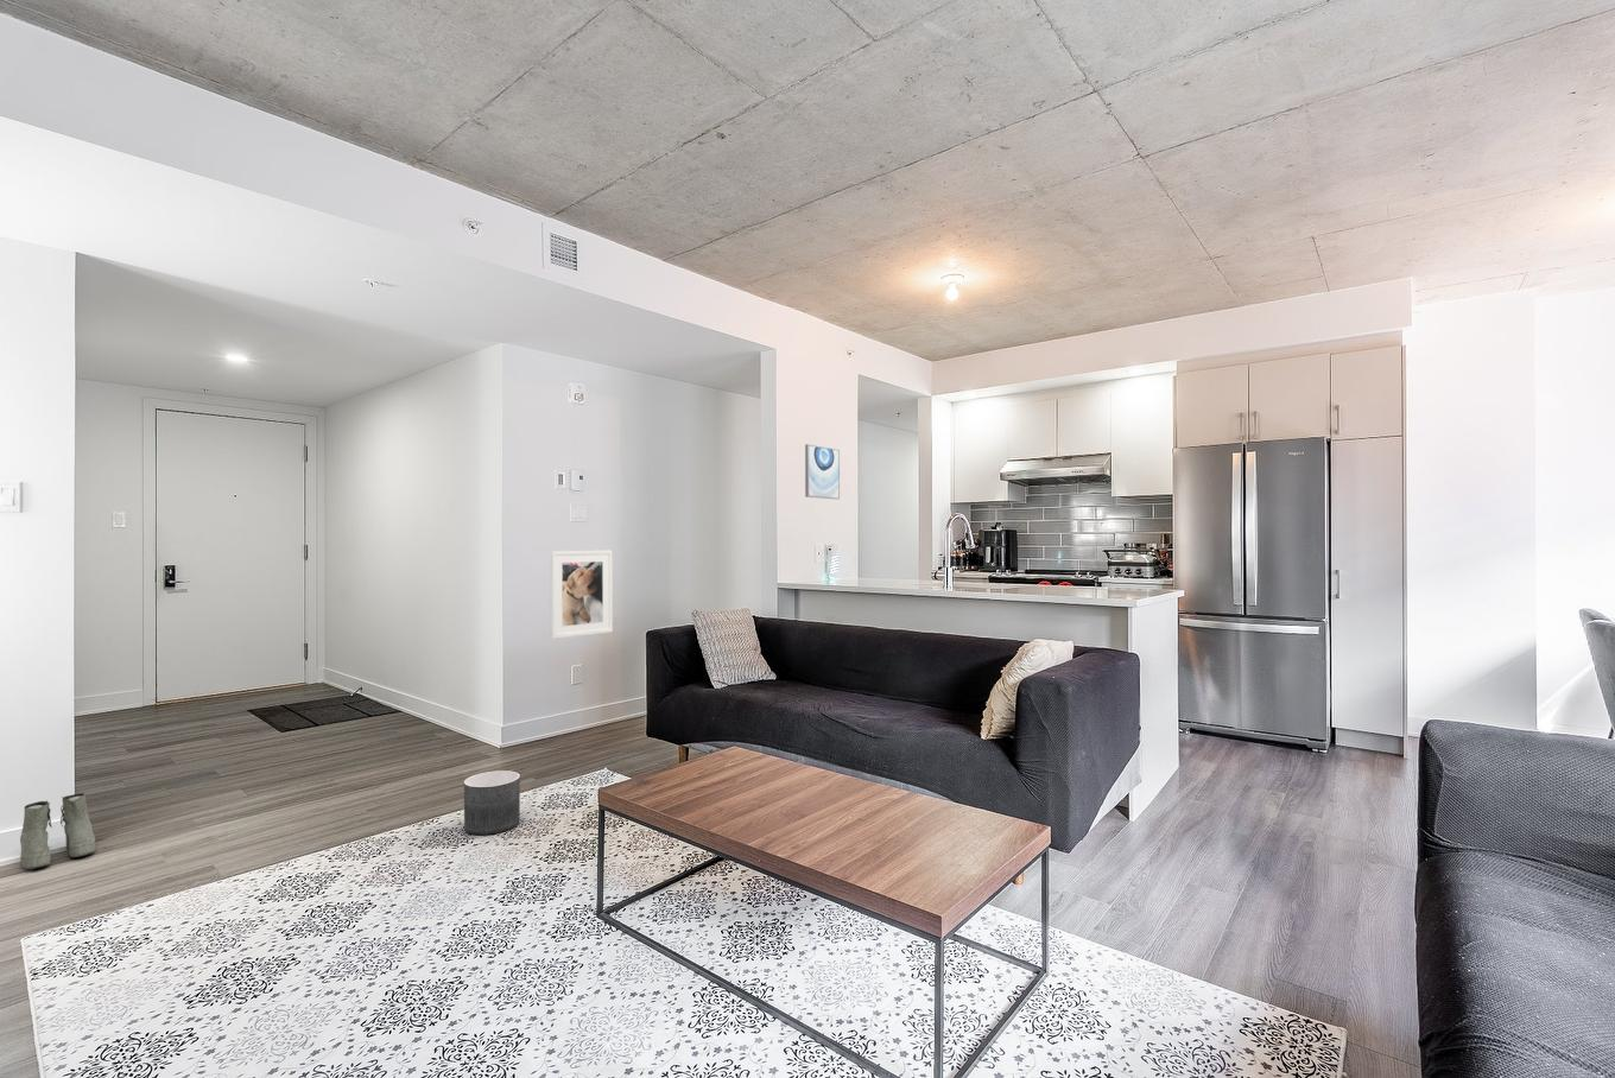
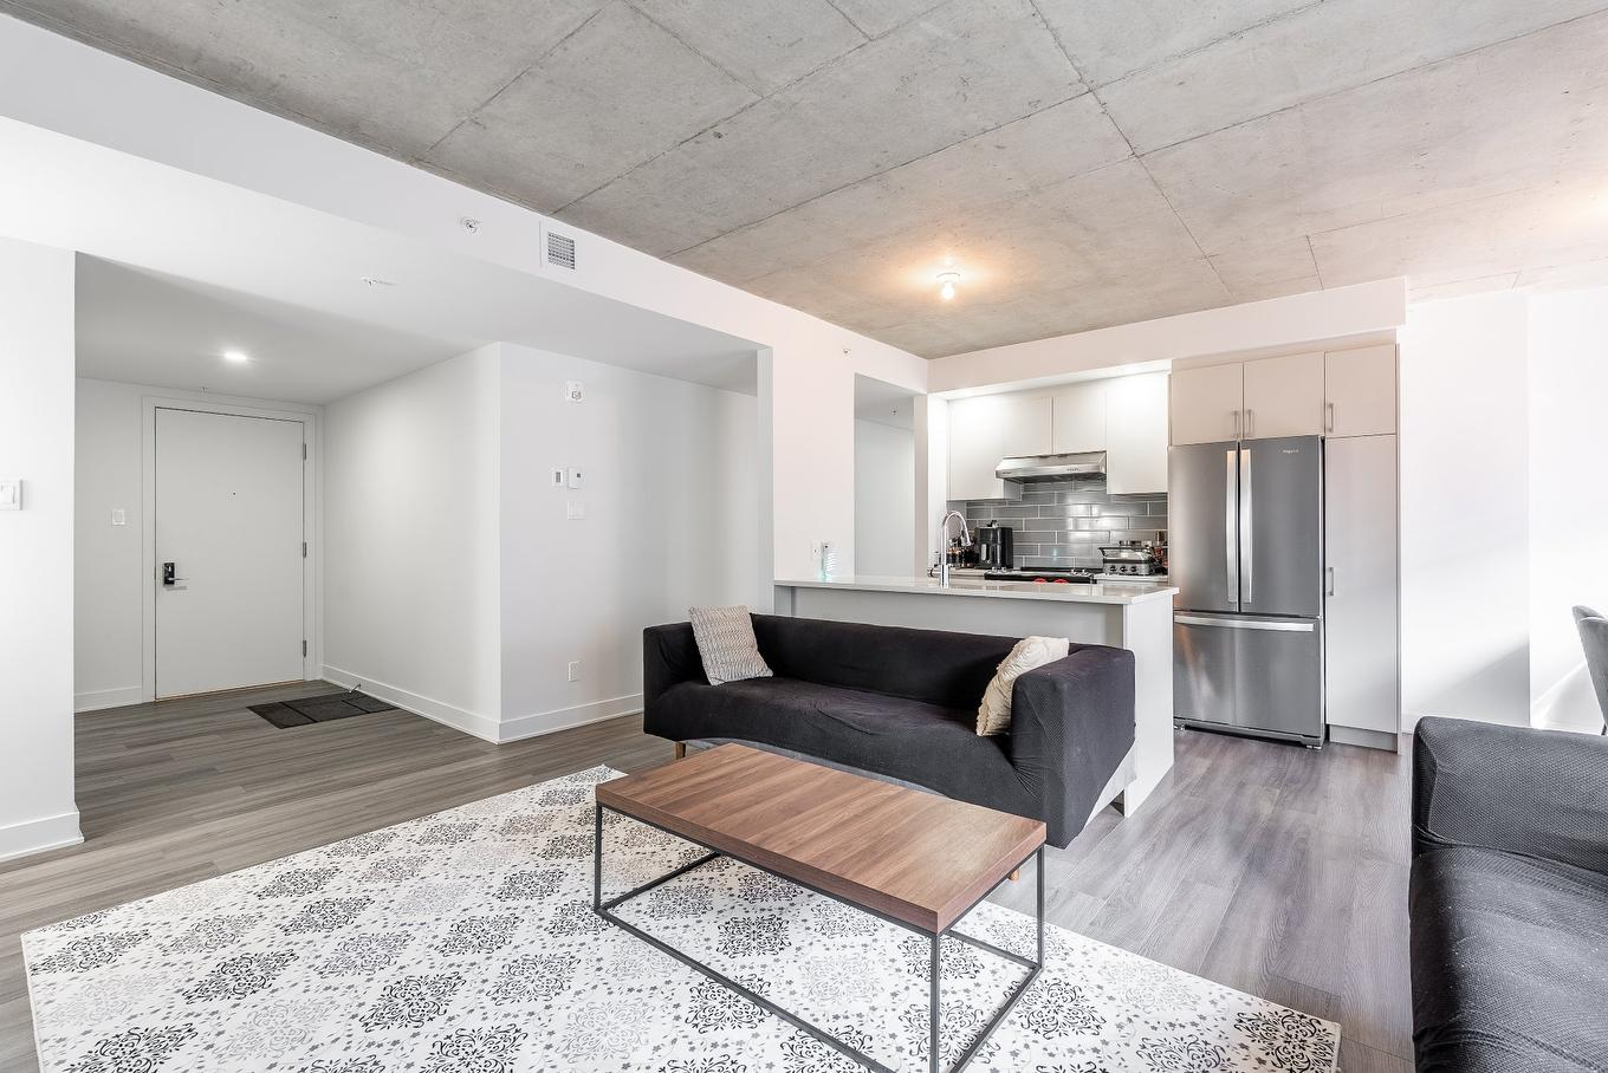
- planter (492, 801)
- wall art (823, 472)
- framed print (582, 592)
- boots (61, 827)
